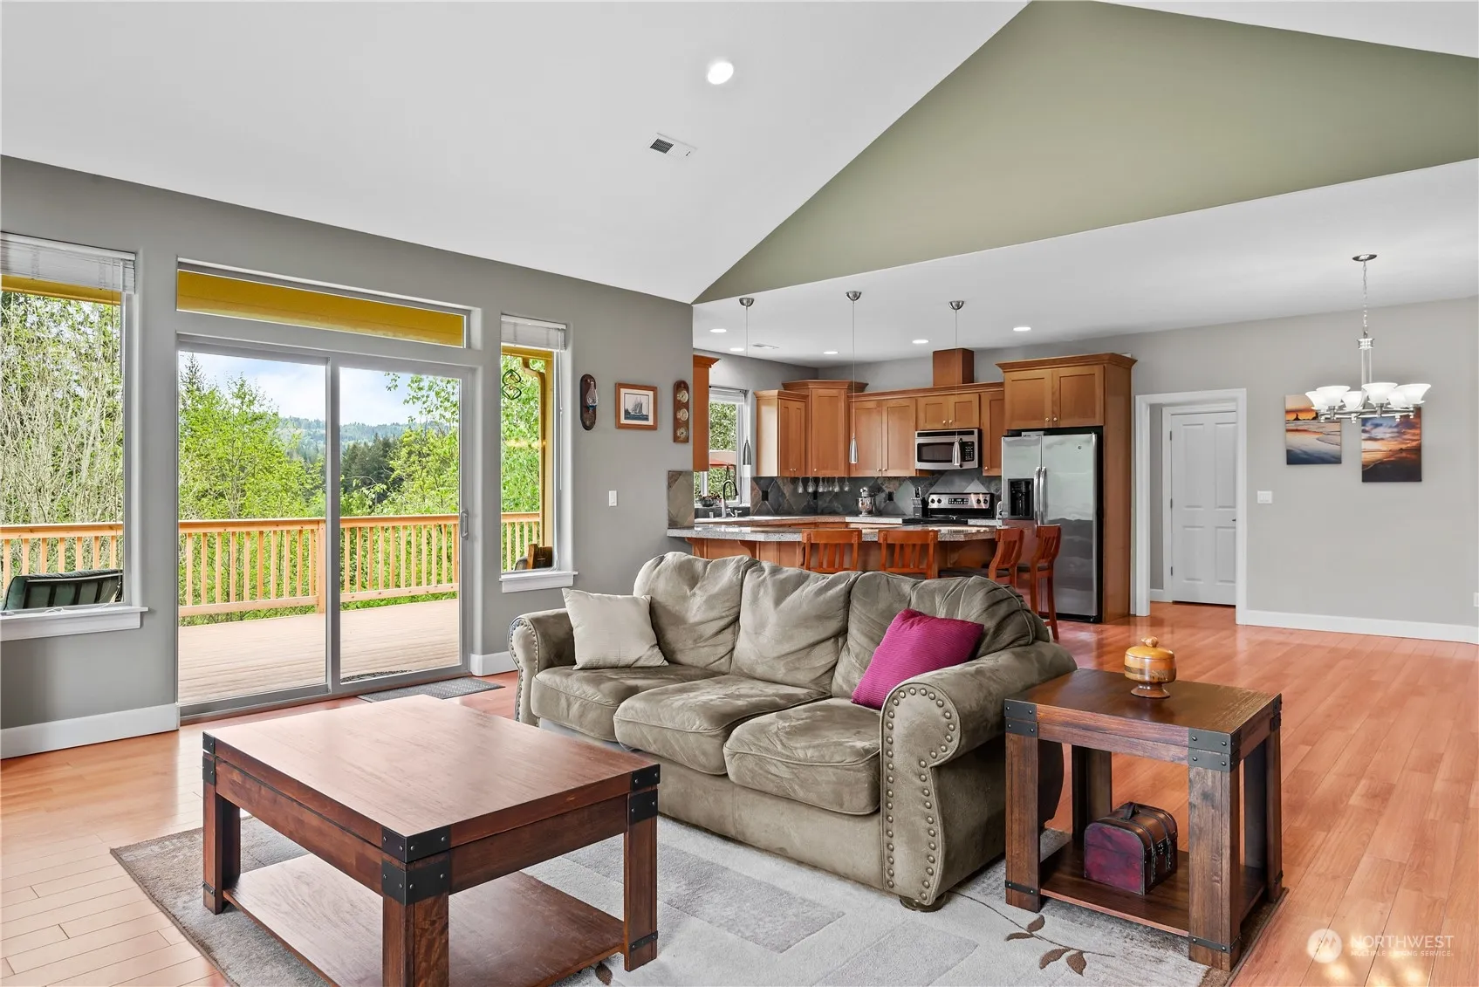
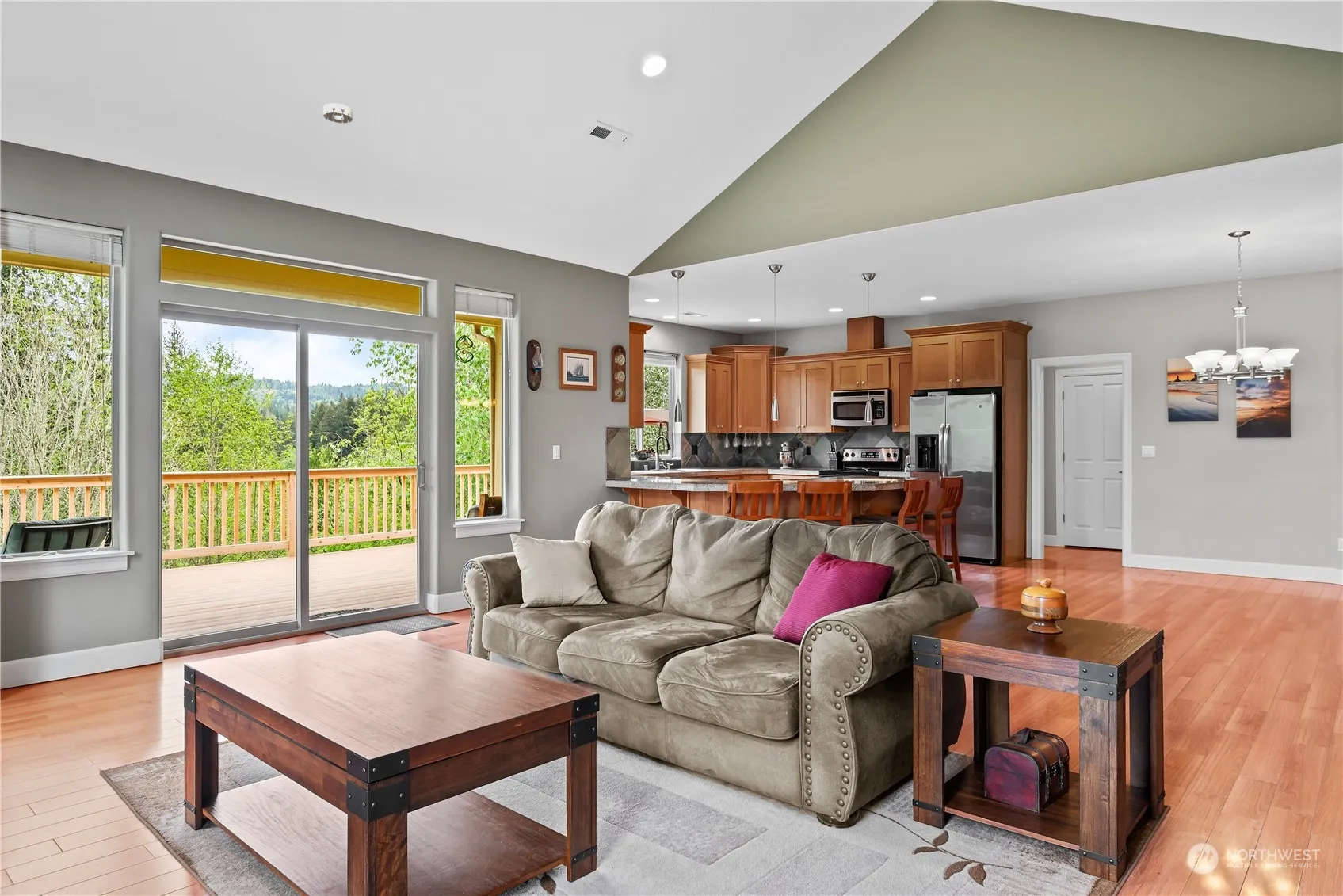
+ smoke detector (338, 112)
